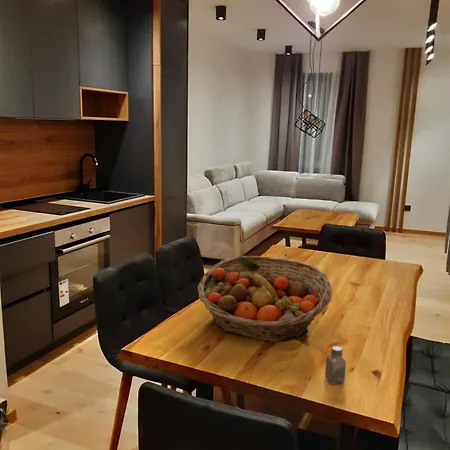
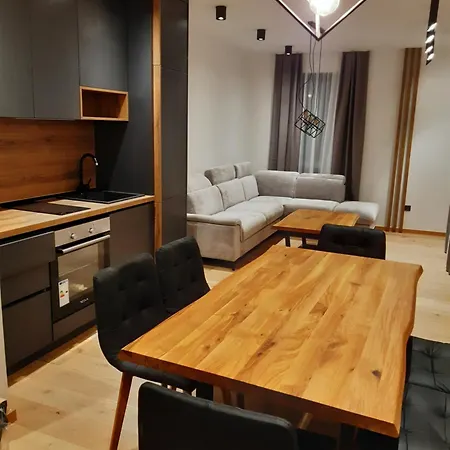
- fruit basket (262, 296)
- saltshaker (335, 364)
